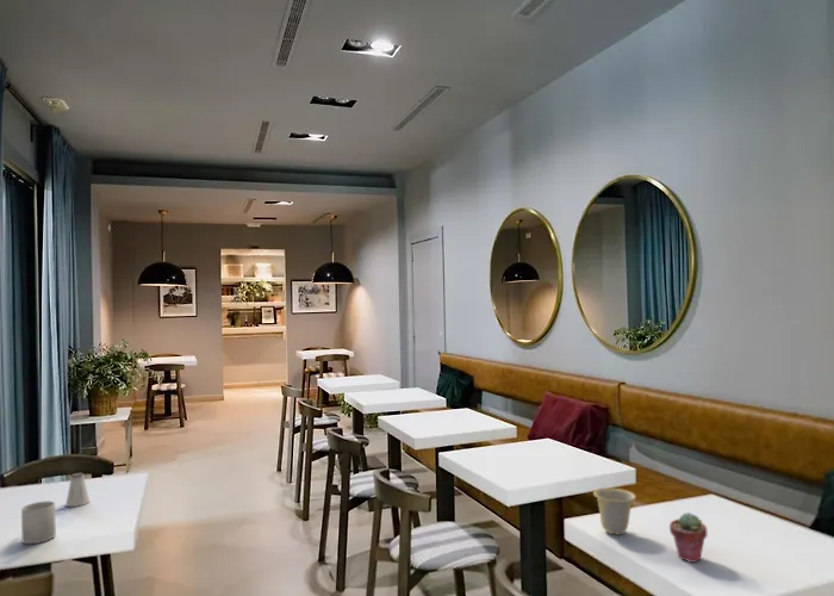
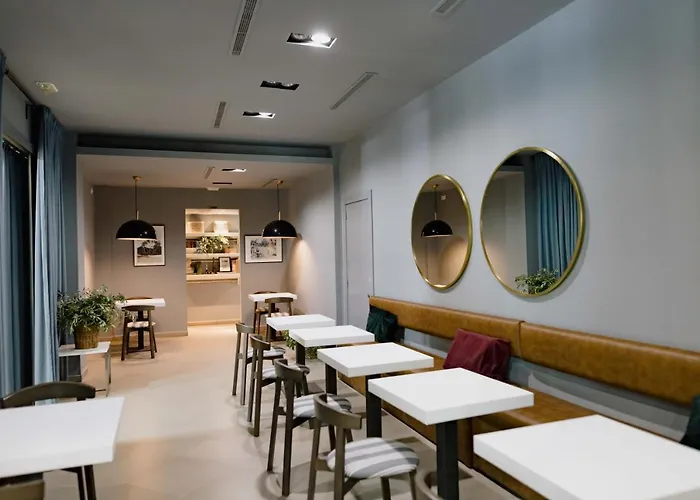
- cup (615, 511)
- saltshaker (77, 488)
- mug (38, 520)
- potted succulent (687, 534)
